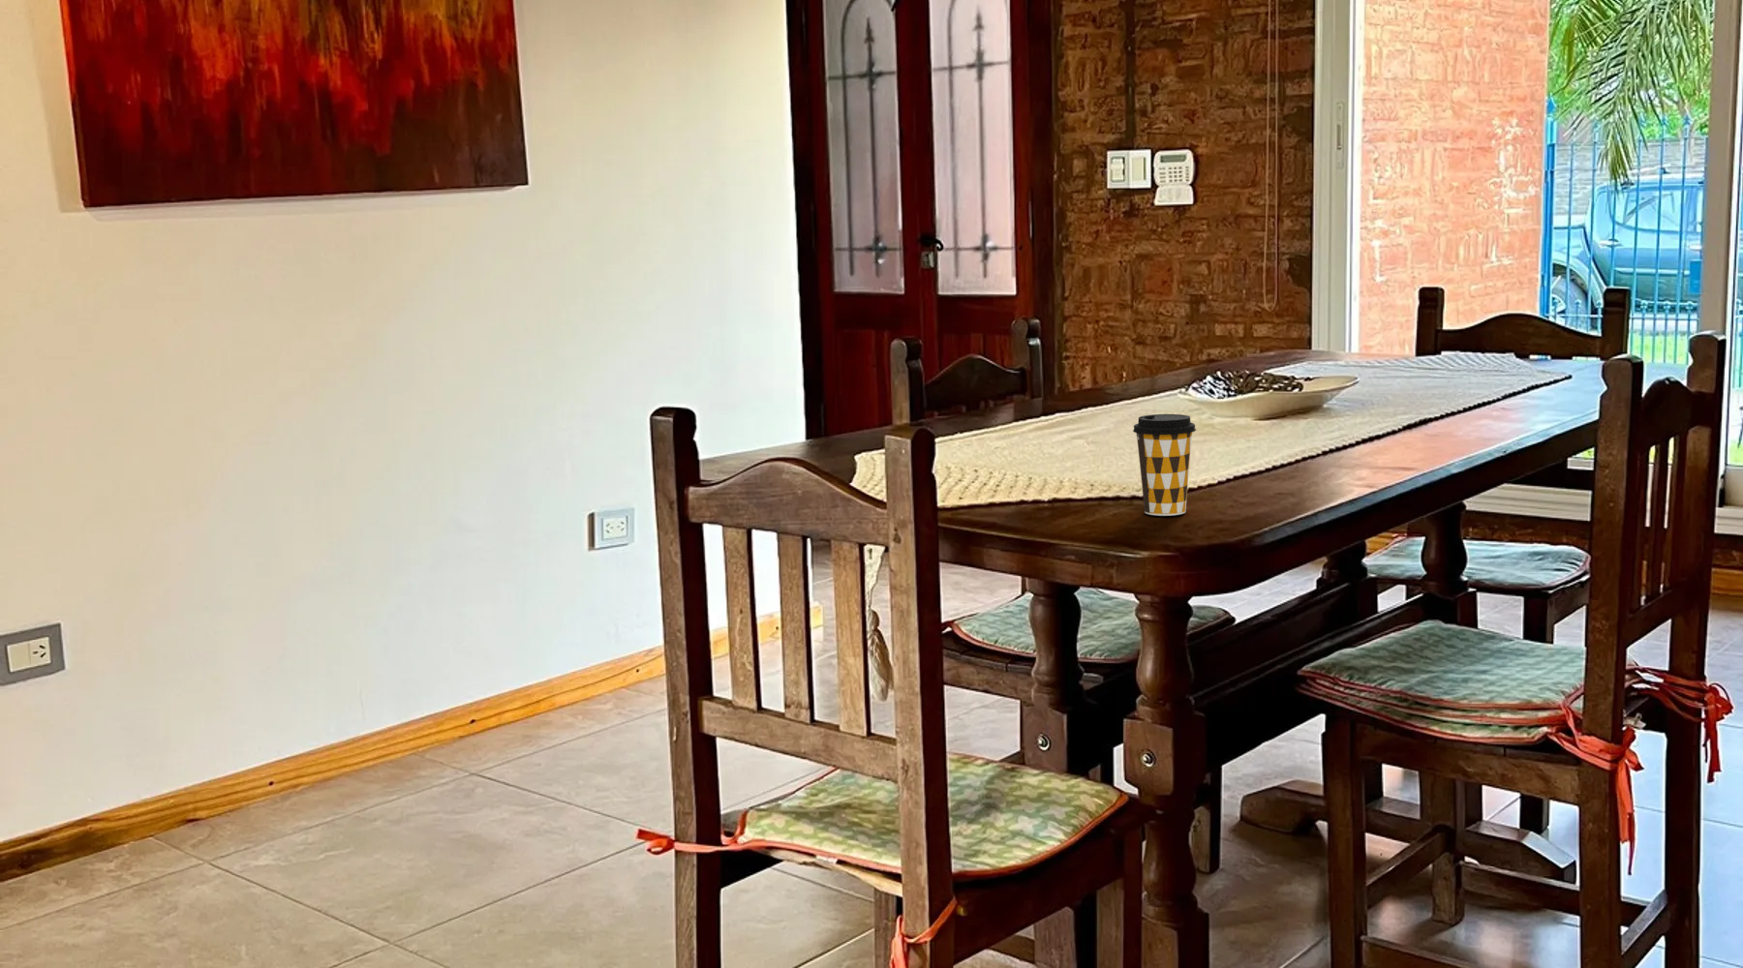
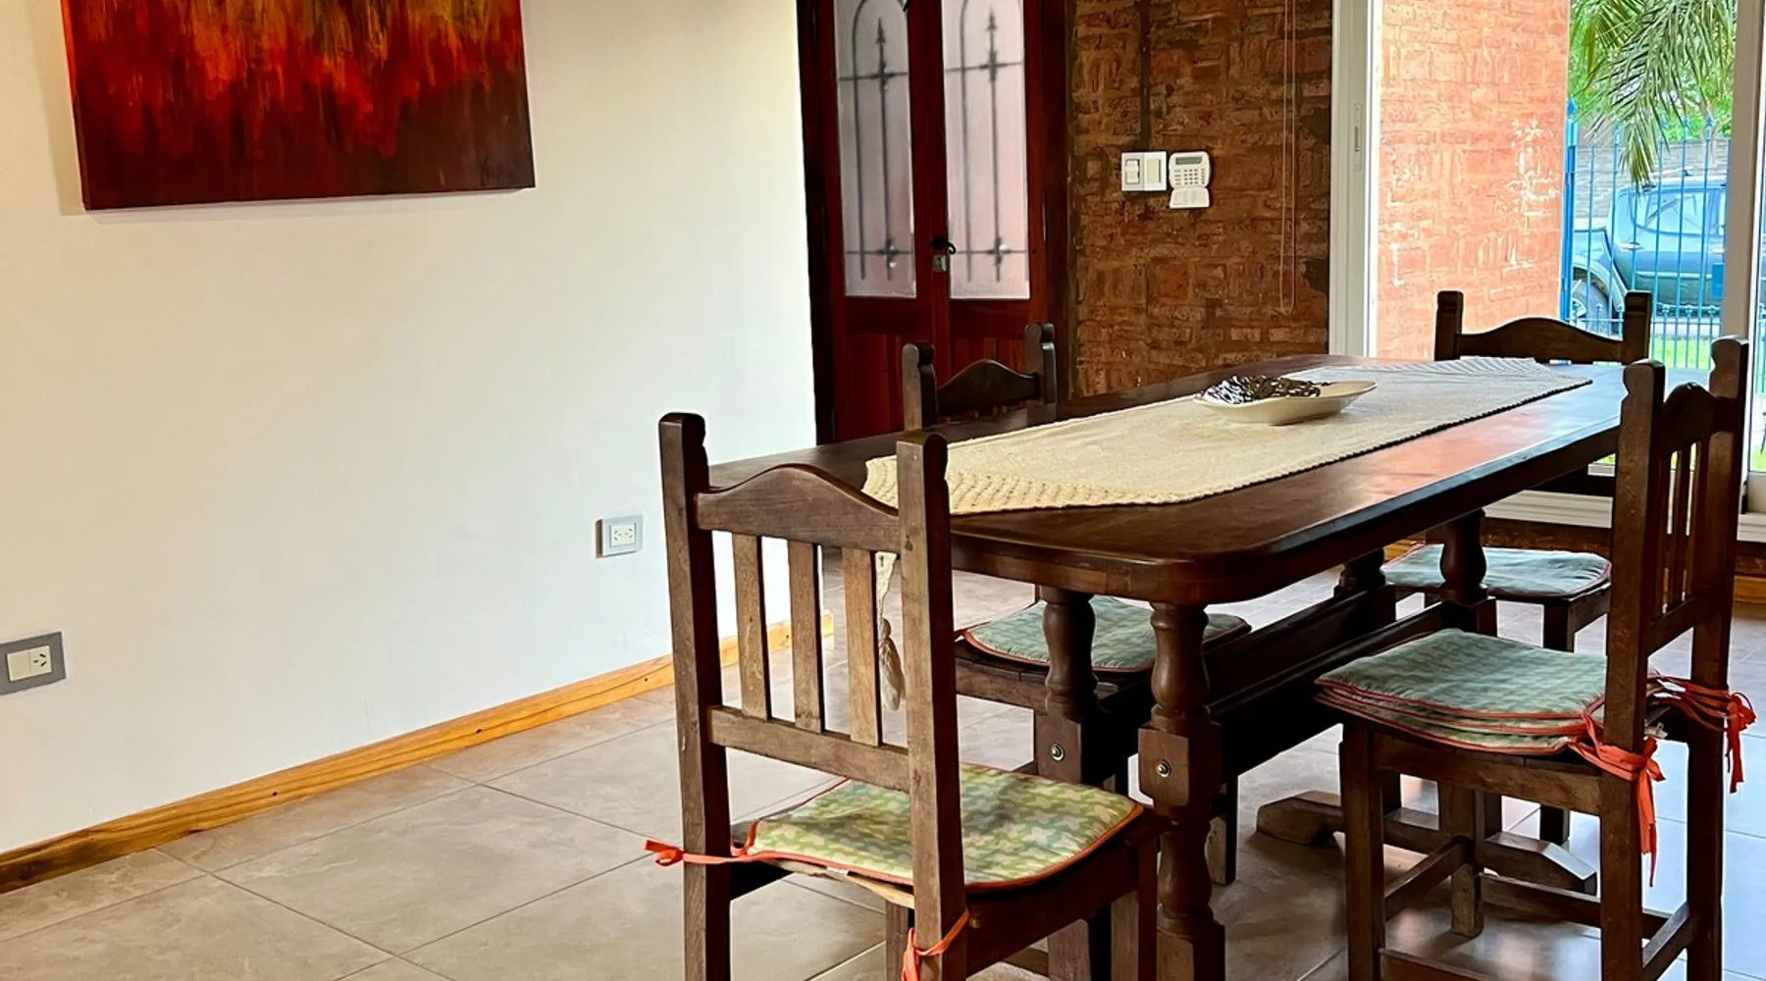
- coffee cup (1164, 465)
